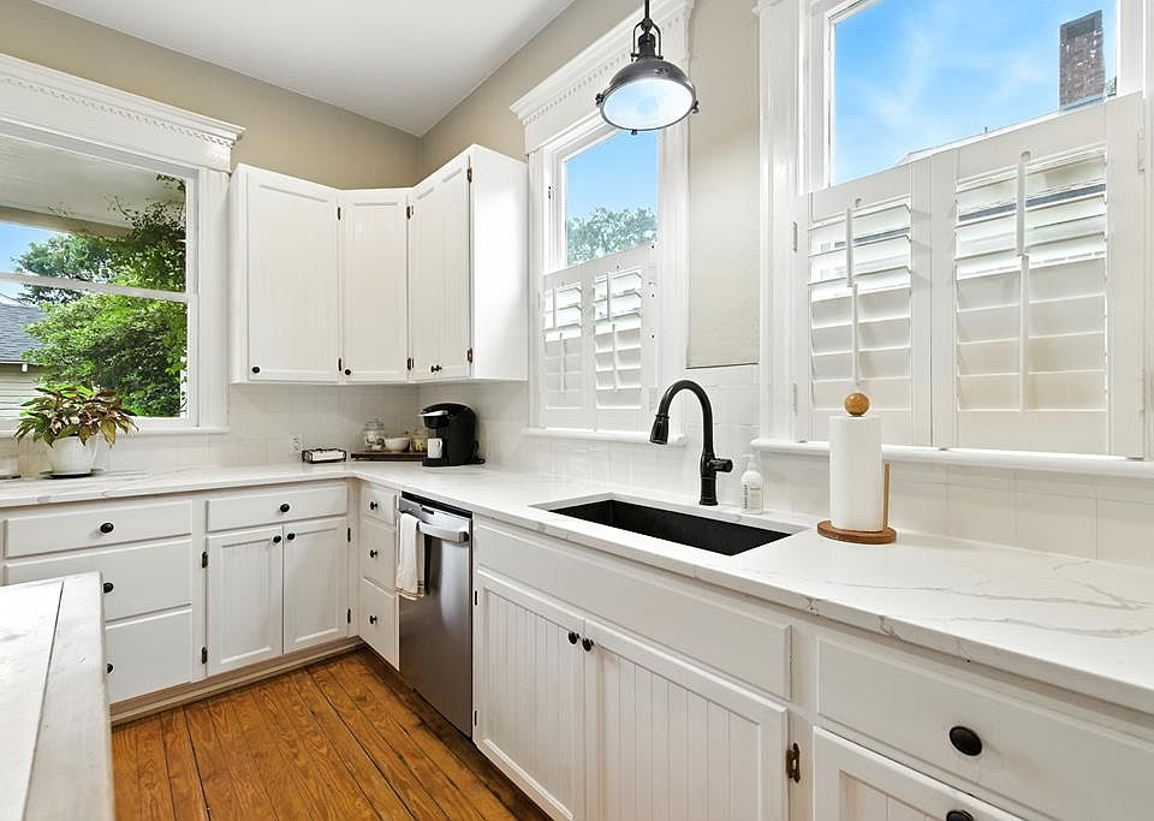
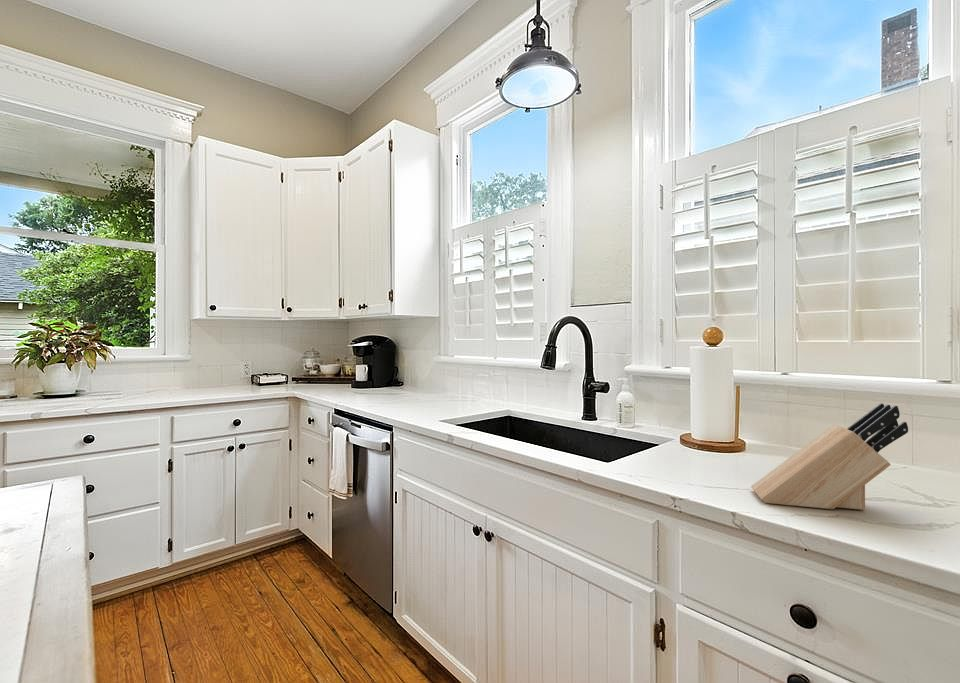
+ knife block (826, 452)
